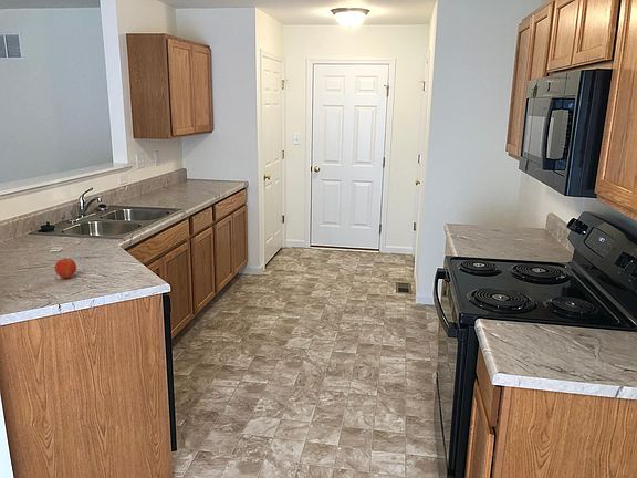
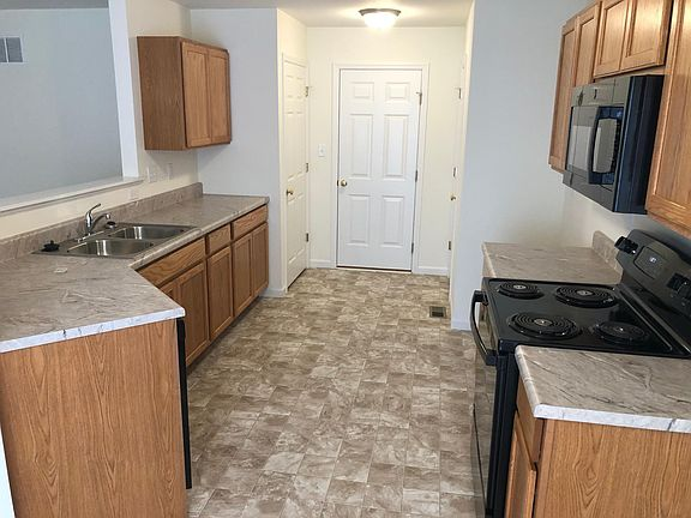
- apple (65, 267)
